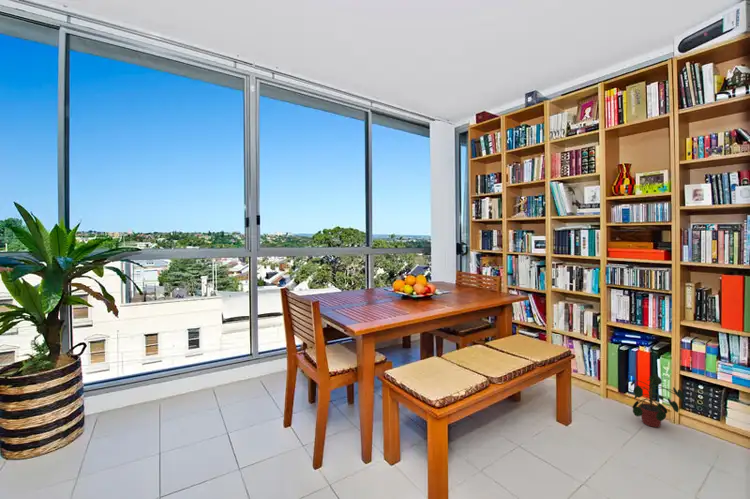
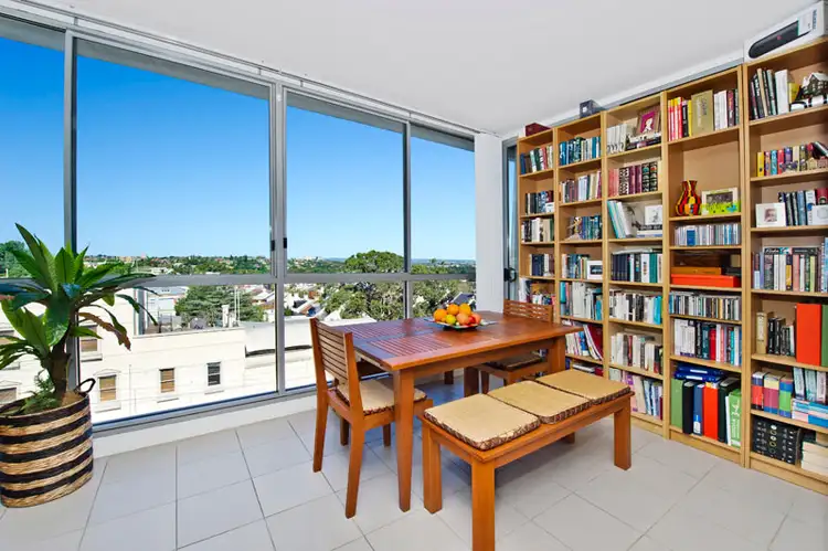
- potted plant (653, 399)
